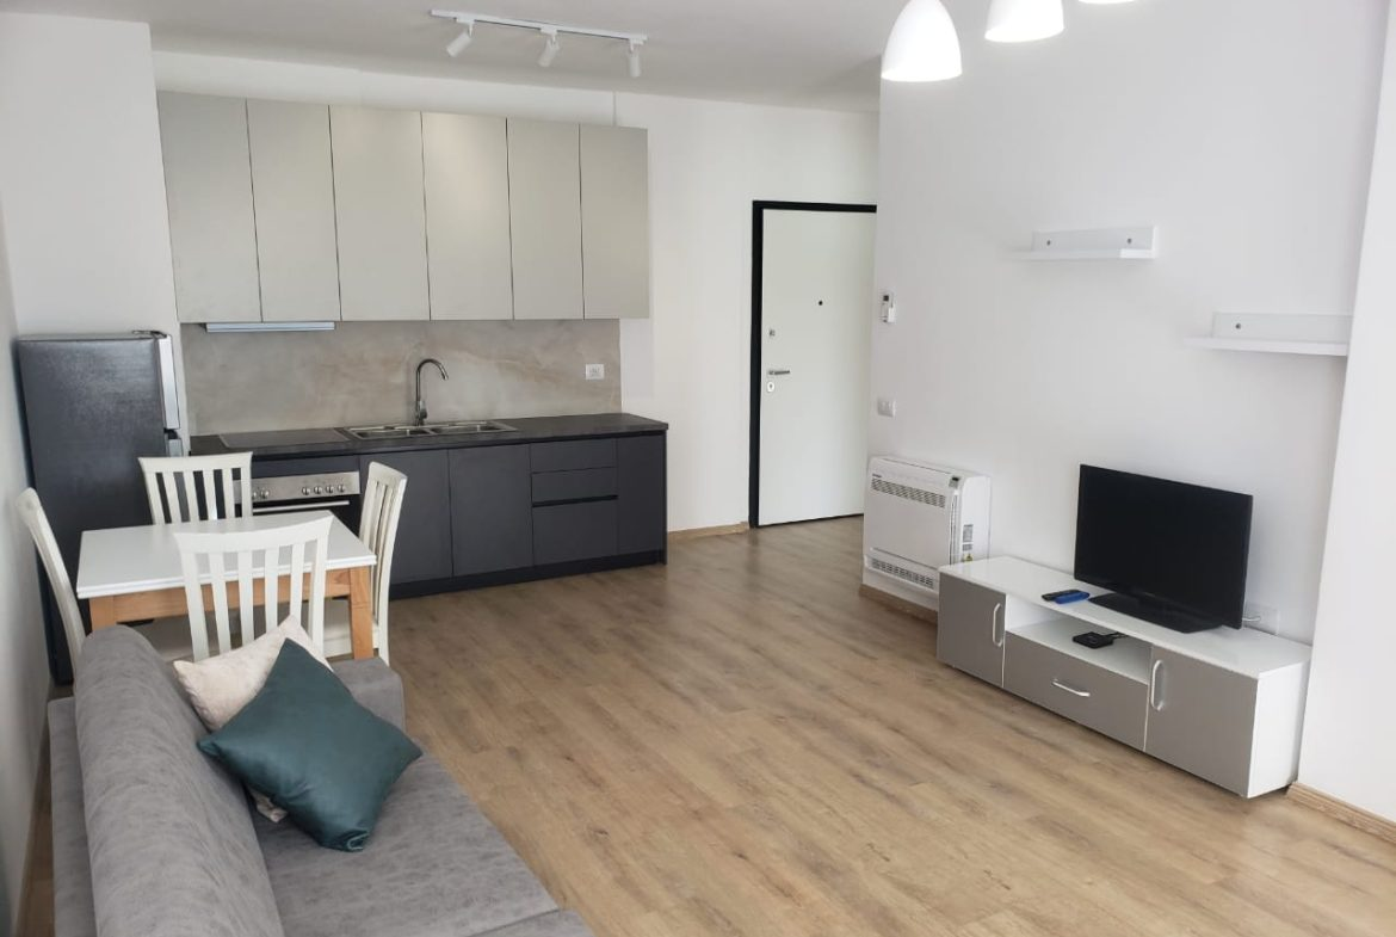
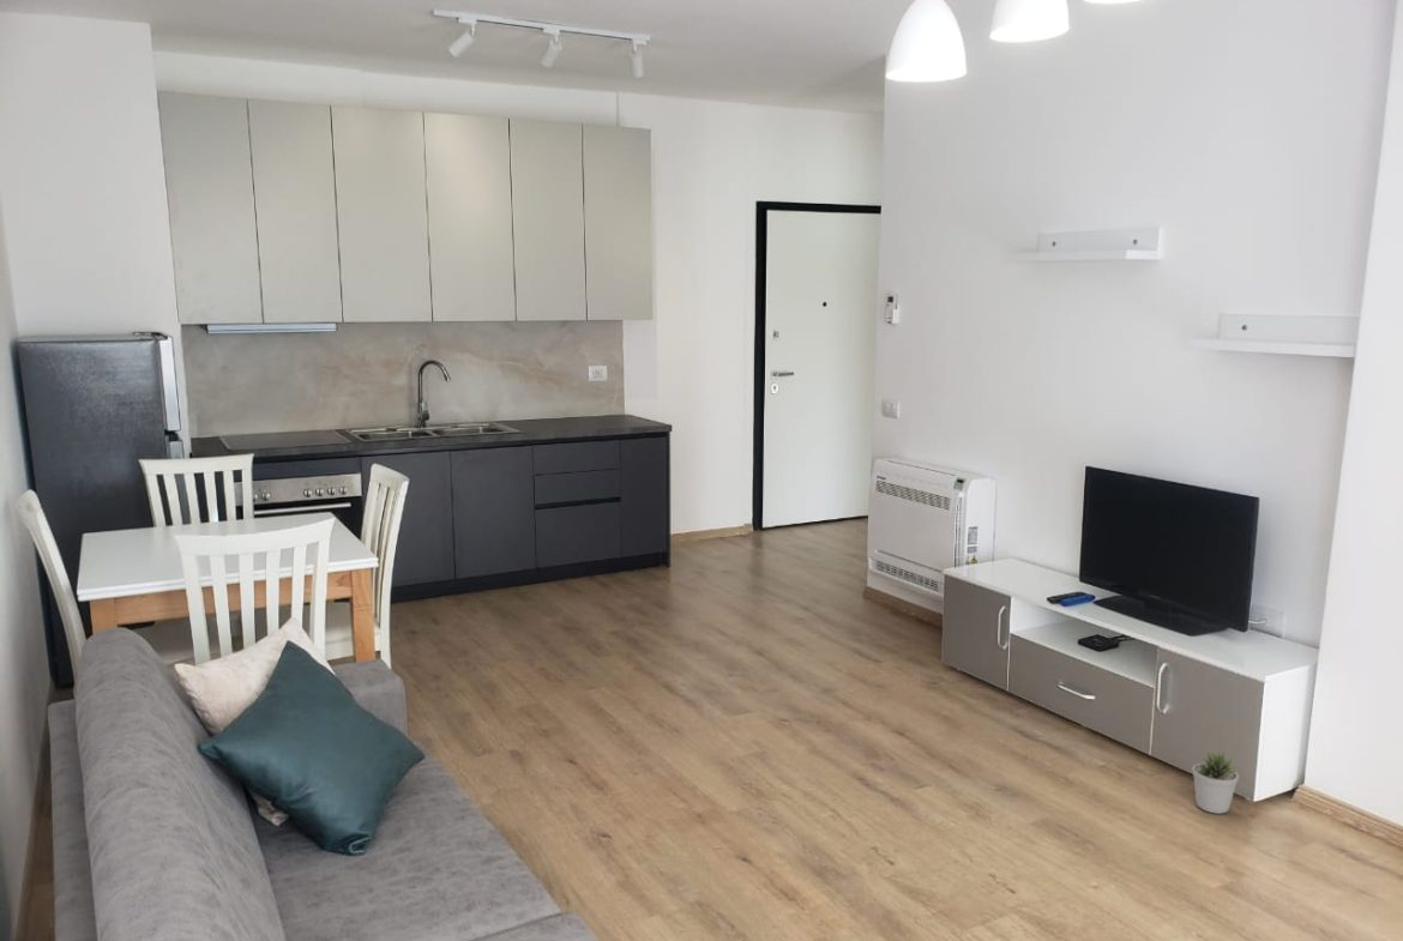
+ potted plant (1214, 777)
